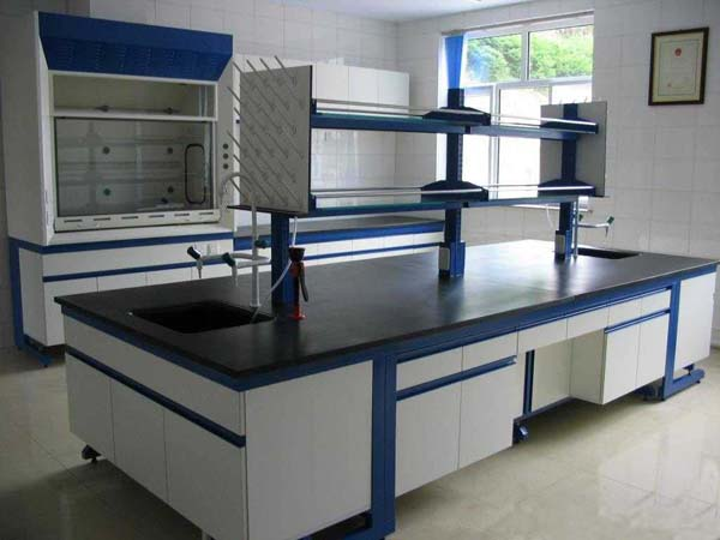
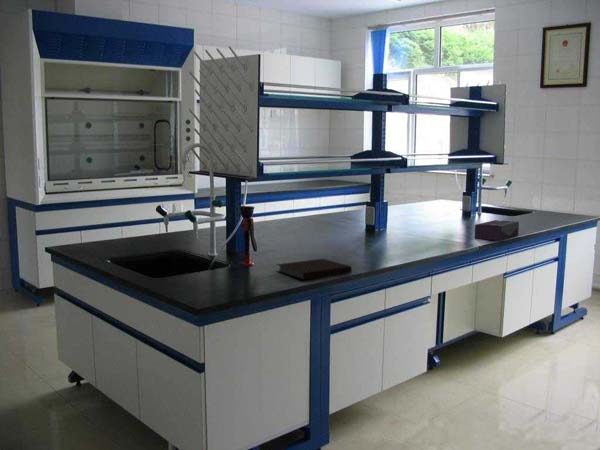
+ tissue box (496, 229)
+ notebook (313, 268)
